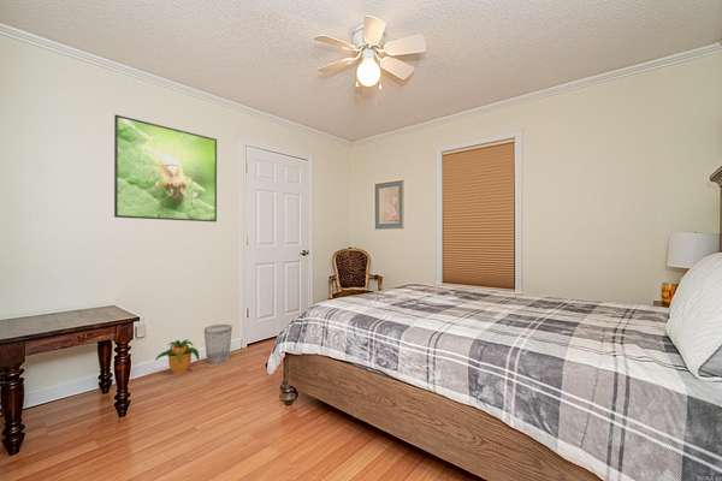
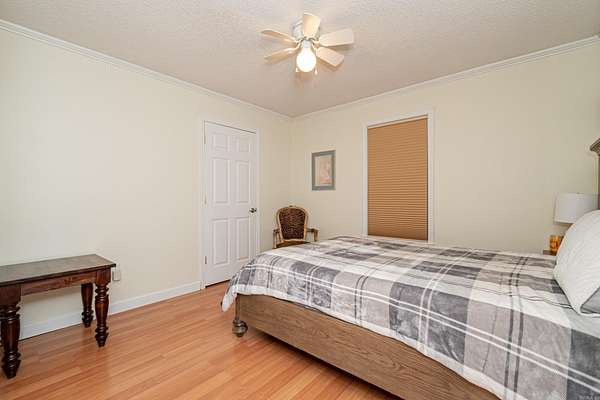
- potted plant (177, 355)
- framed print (171, 173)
- wastebasket (218, 343)
